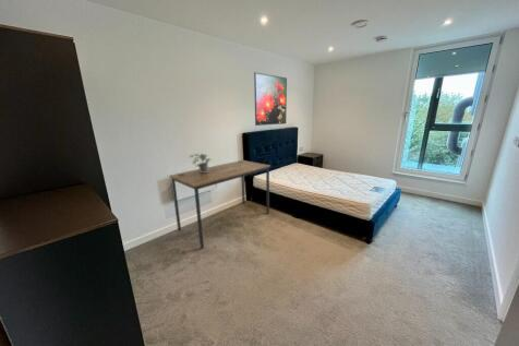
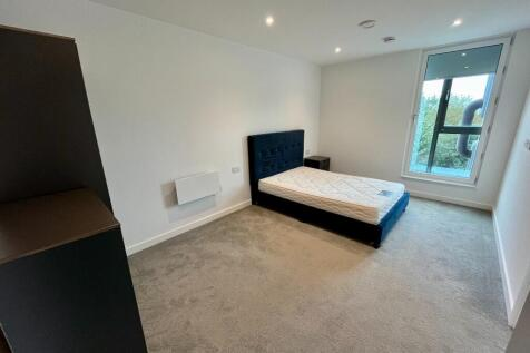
- potted plant (201, 163)
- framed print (271, 100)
- desk (219, 182)
